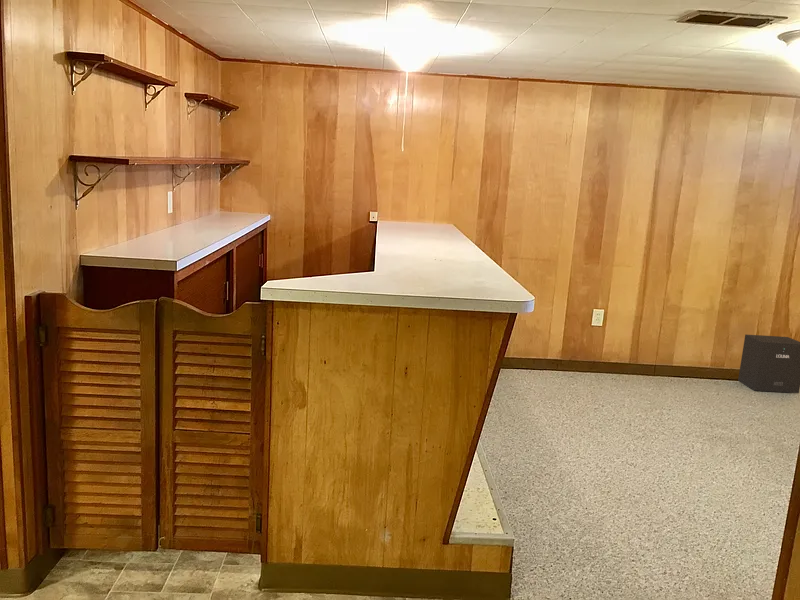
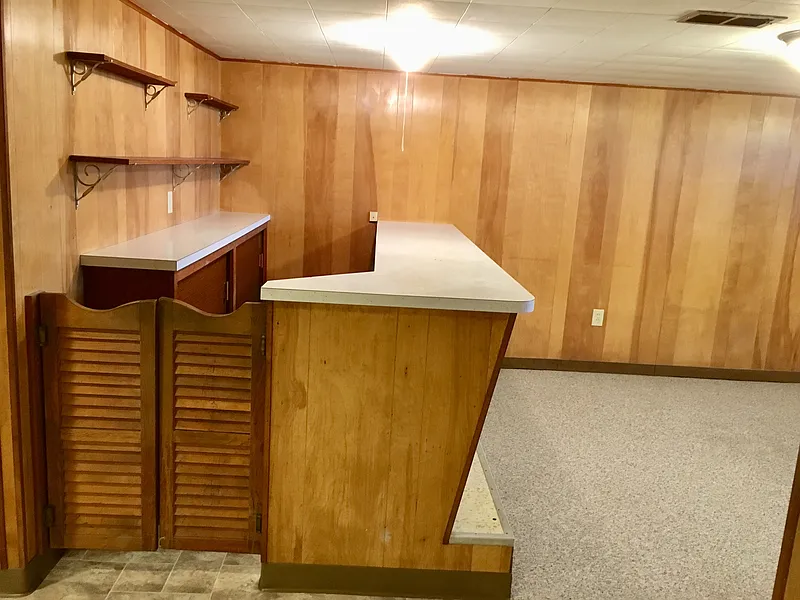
- speaker (771, 363)
